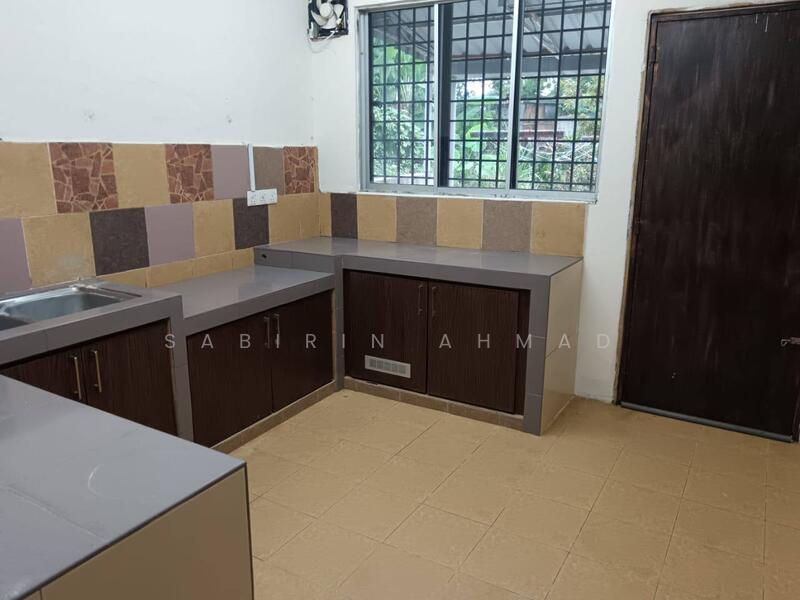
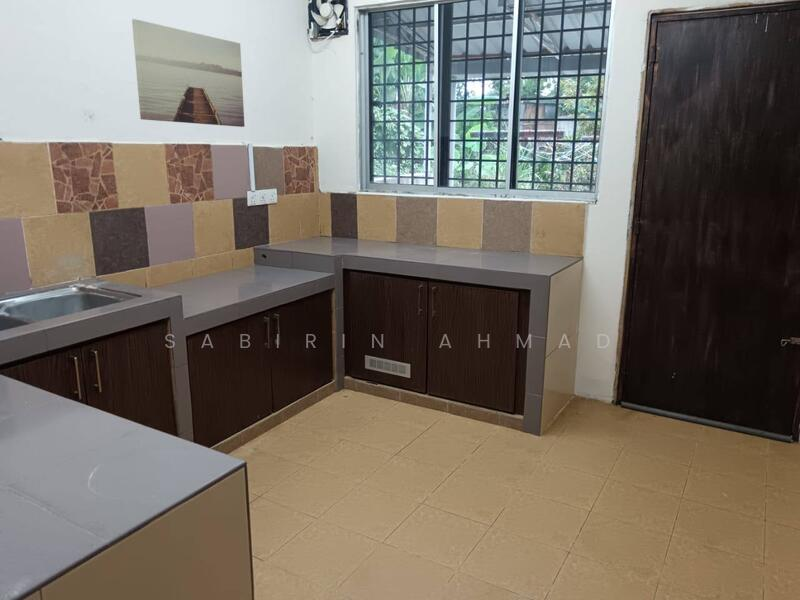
+ wall art (194, 78)
